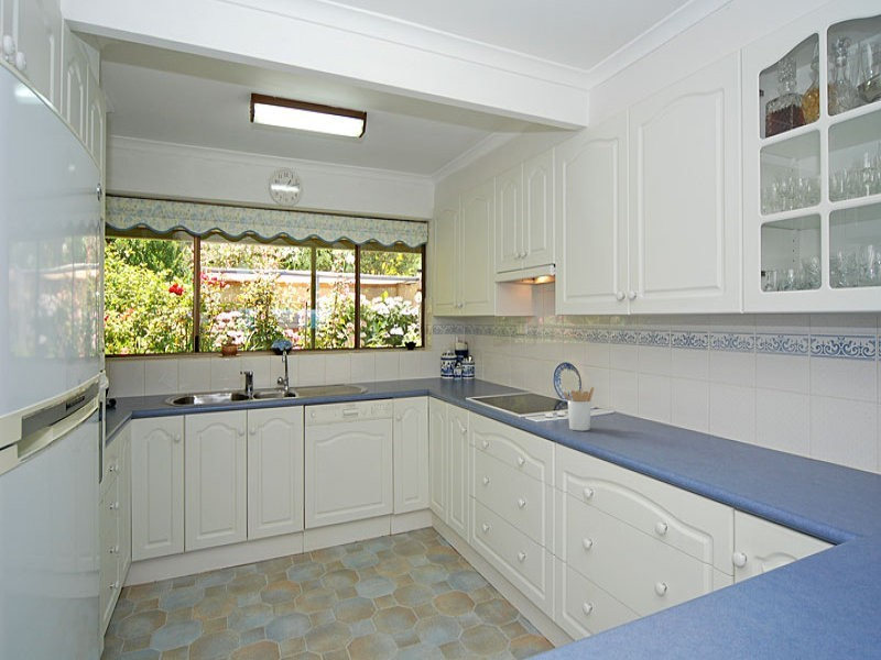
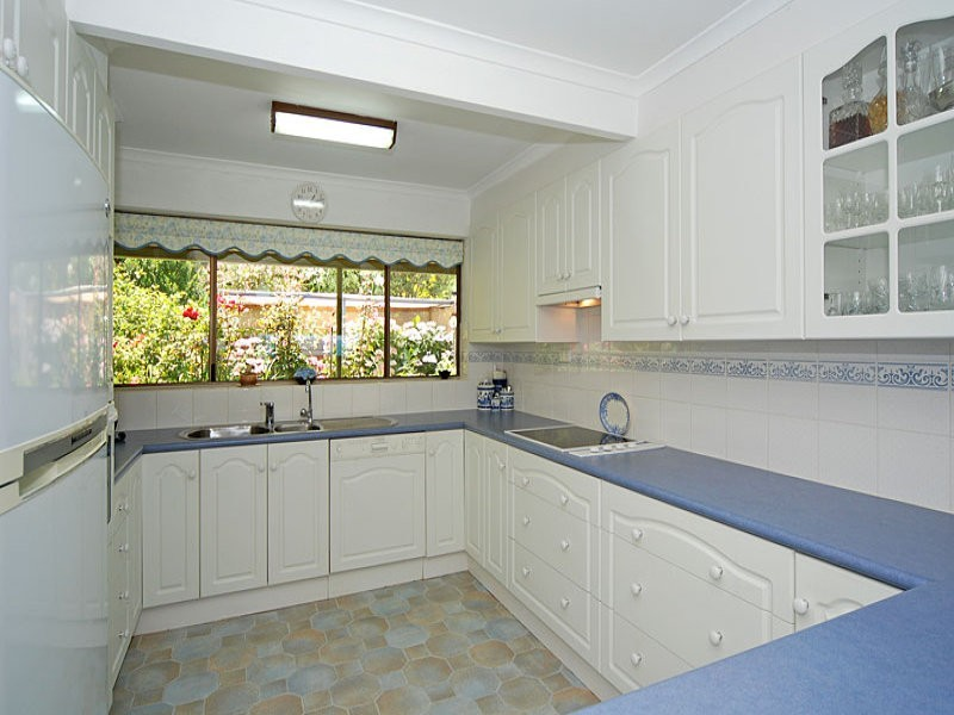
- utensil holder (579, 408)
